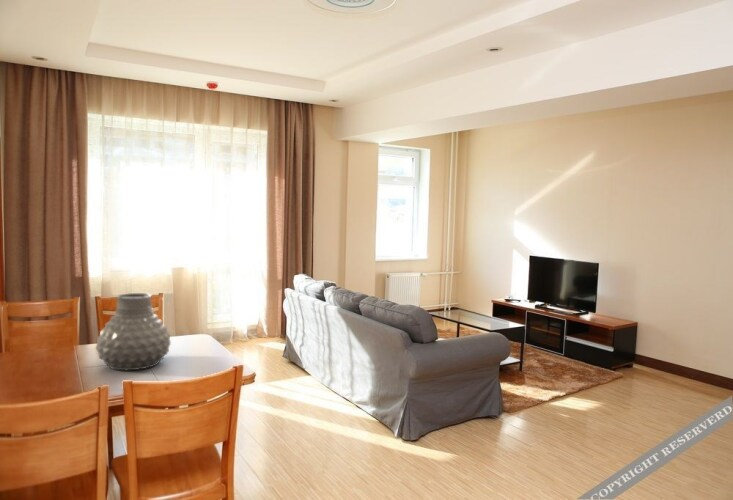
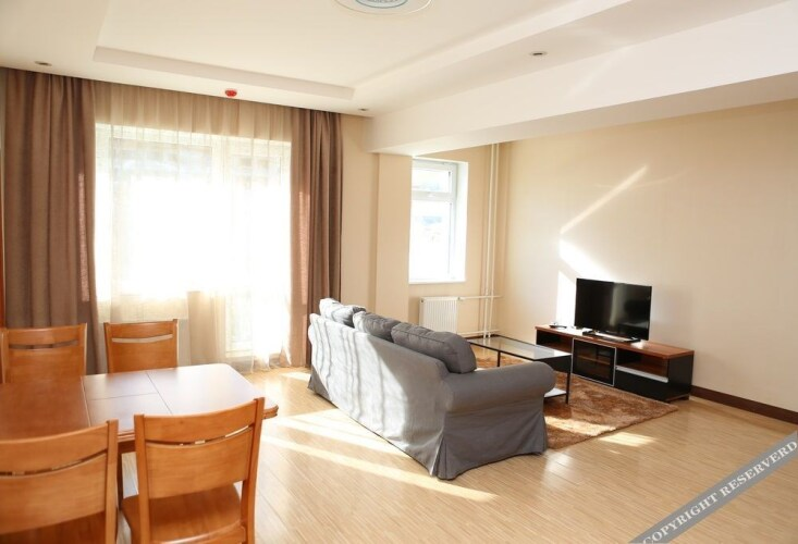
- vase (134, 329)
